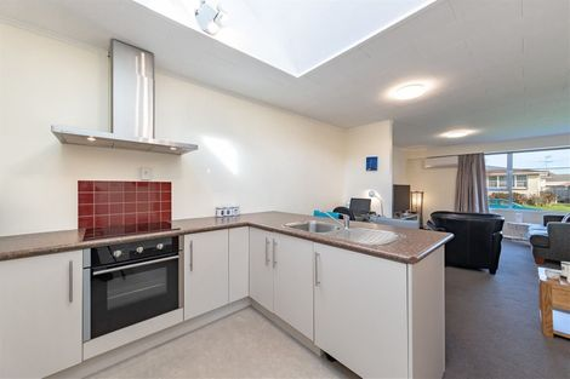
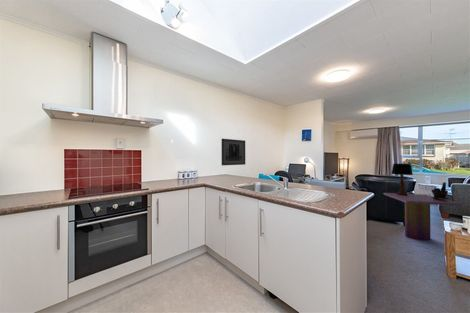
+ potted plant (439, 190)
+ table lamp (401, 179)
+ side table (417, 217)
+ wall art (234, 152)
